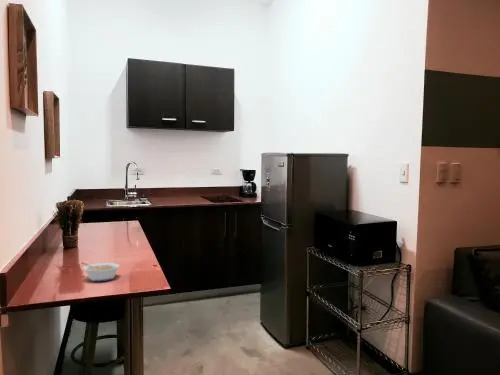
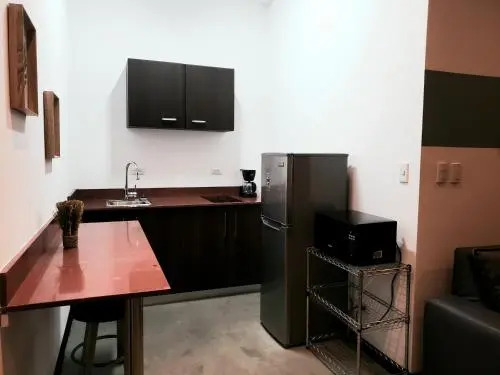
- legume (100, 271)
